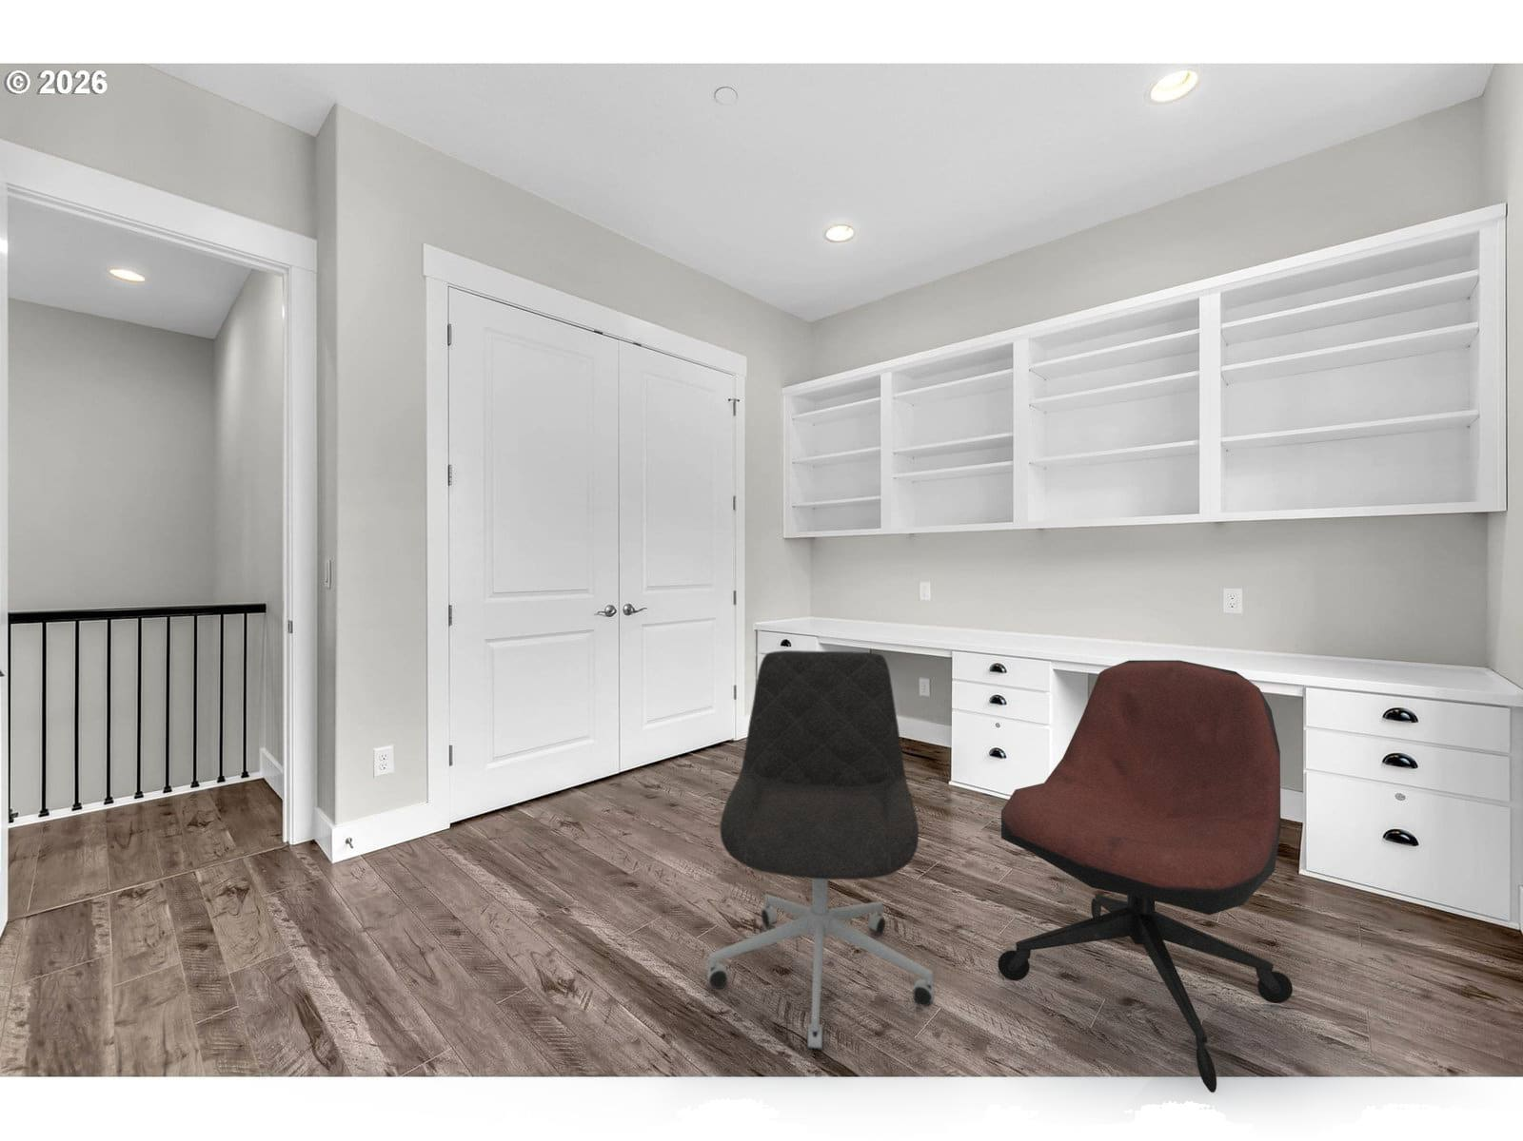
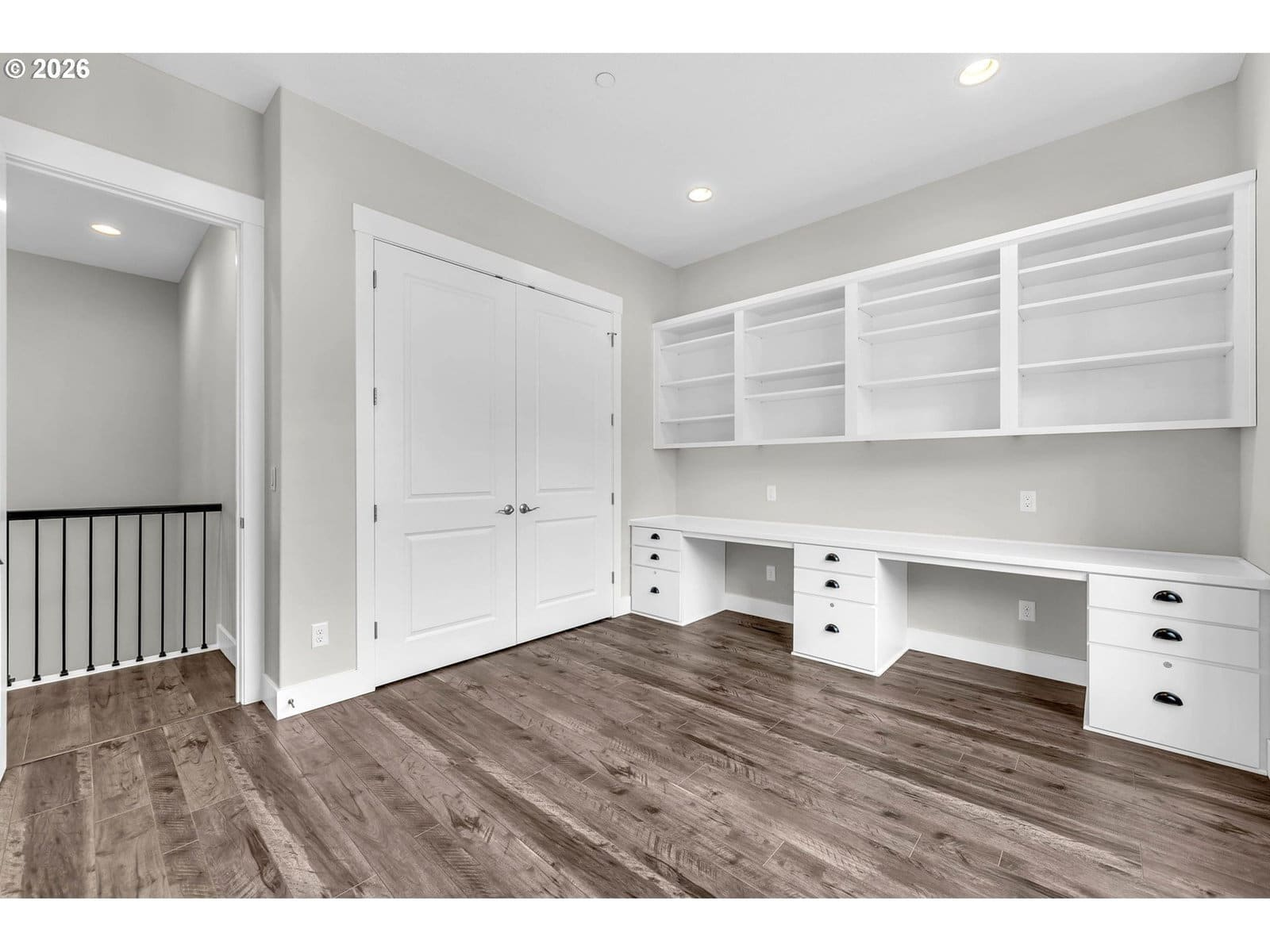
- office chair (1140, 829)
- office chair (819, 816)
